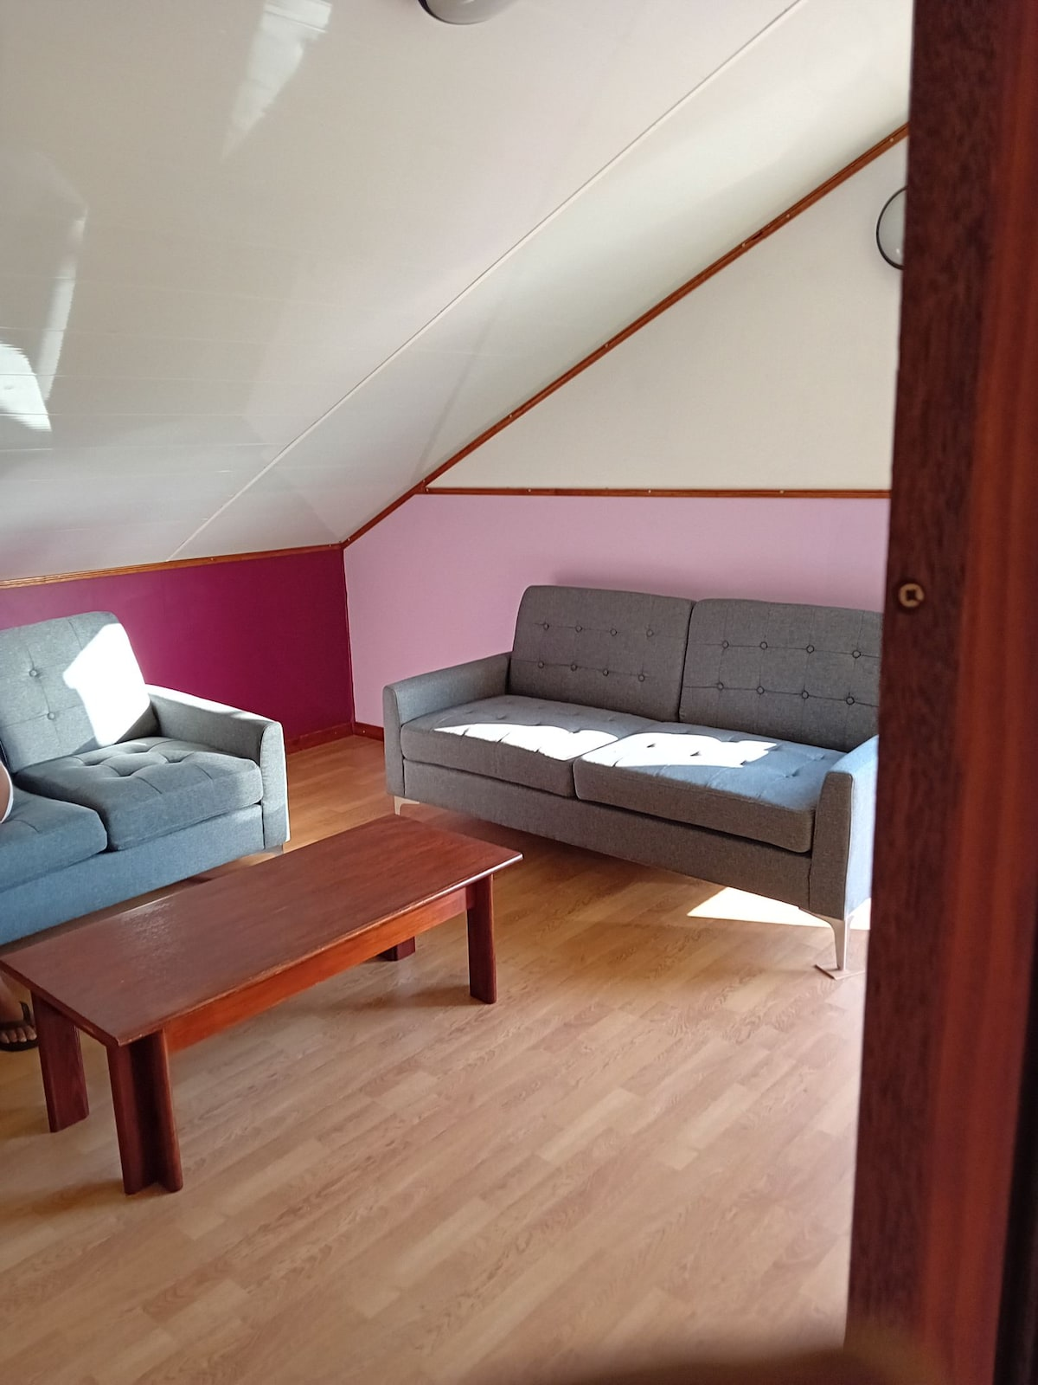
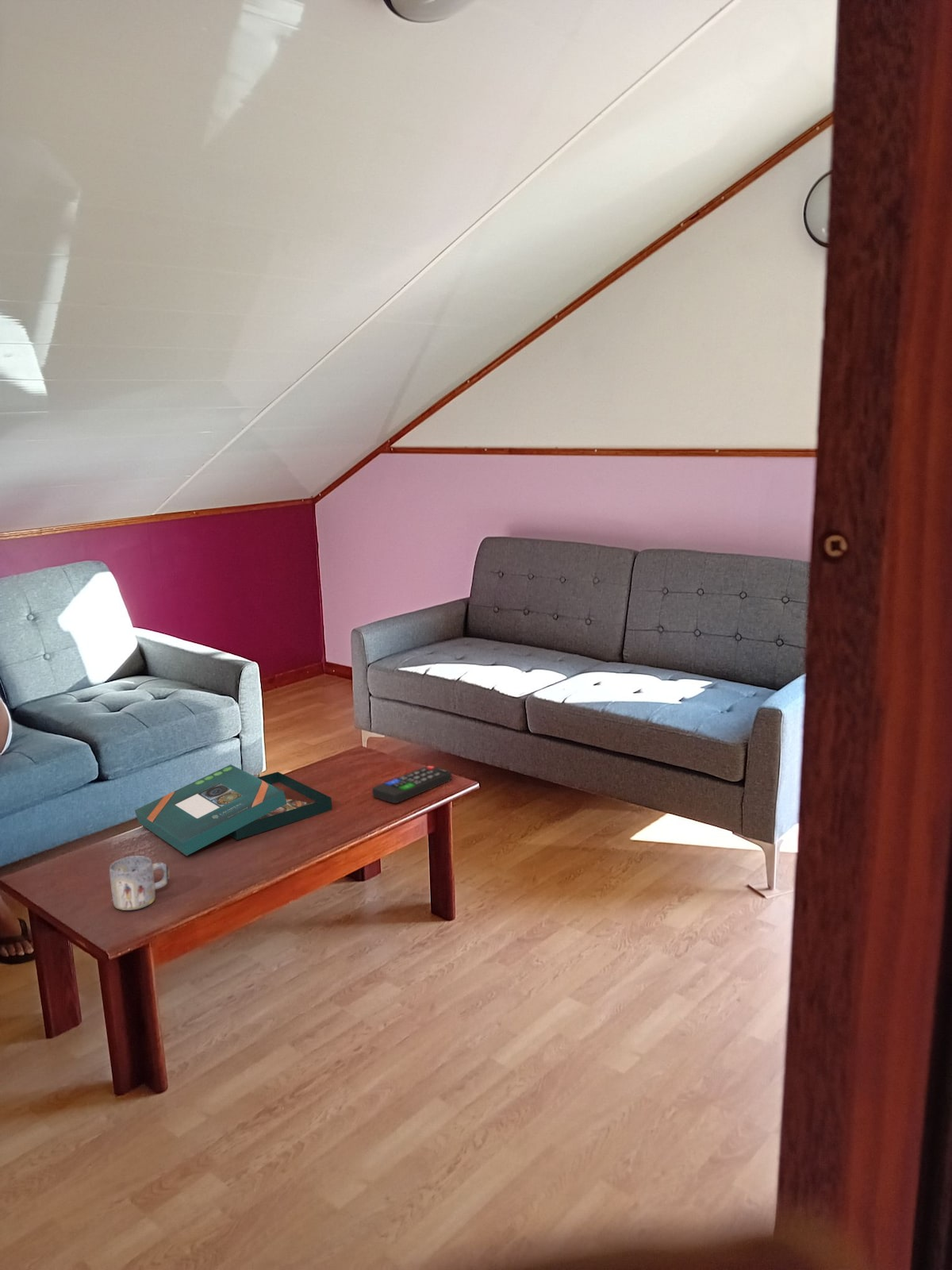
+ remote control (413, 783)
+ mug (140, 880)
+ board game (233, 800)
